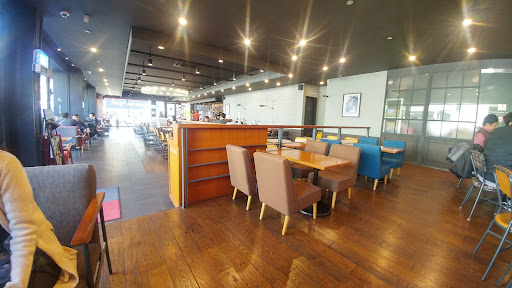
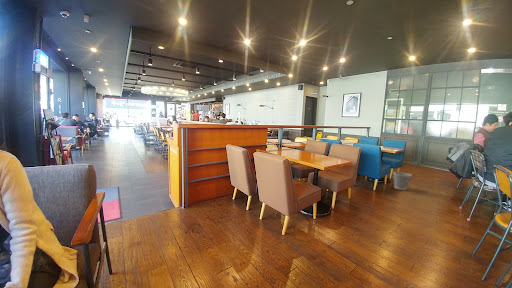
+ wastebasket (401, 181)
